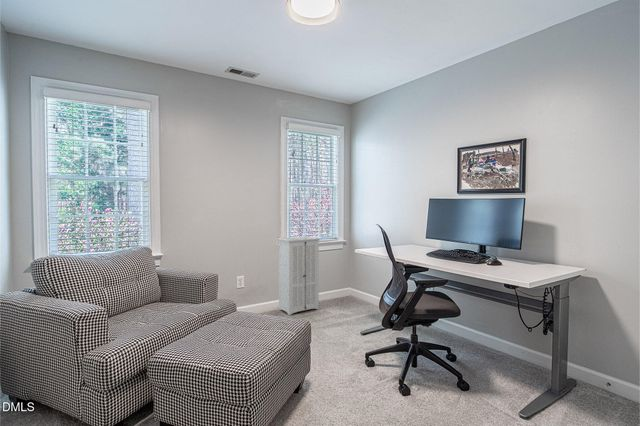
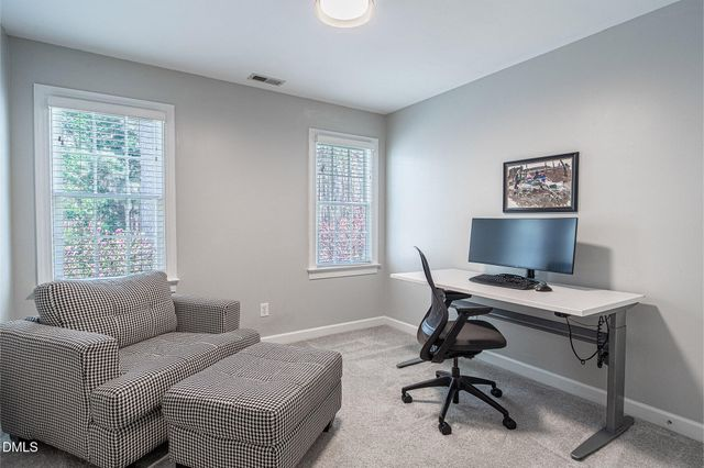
- storage cabinet (299, 273)
